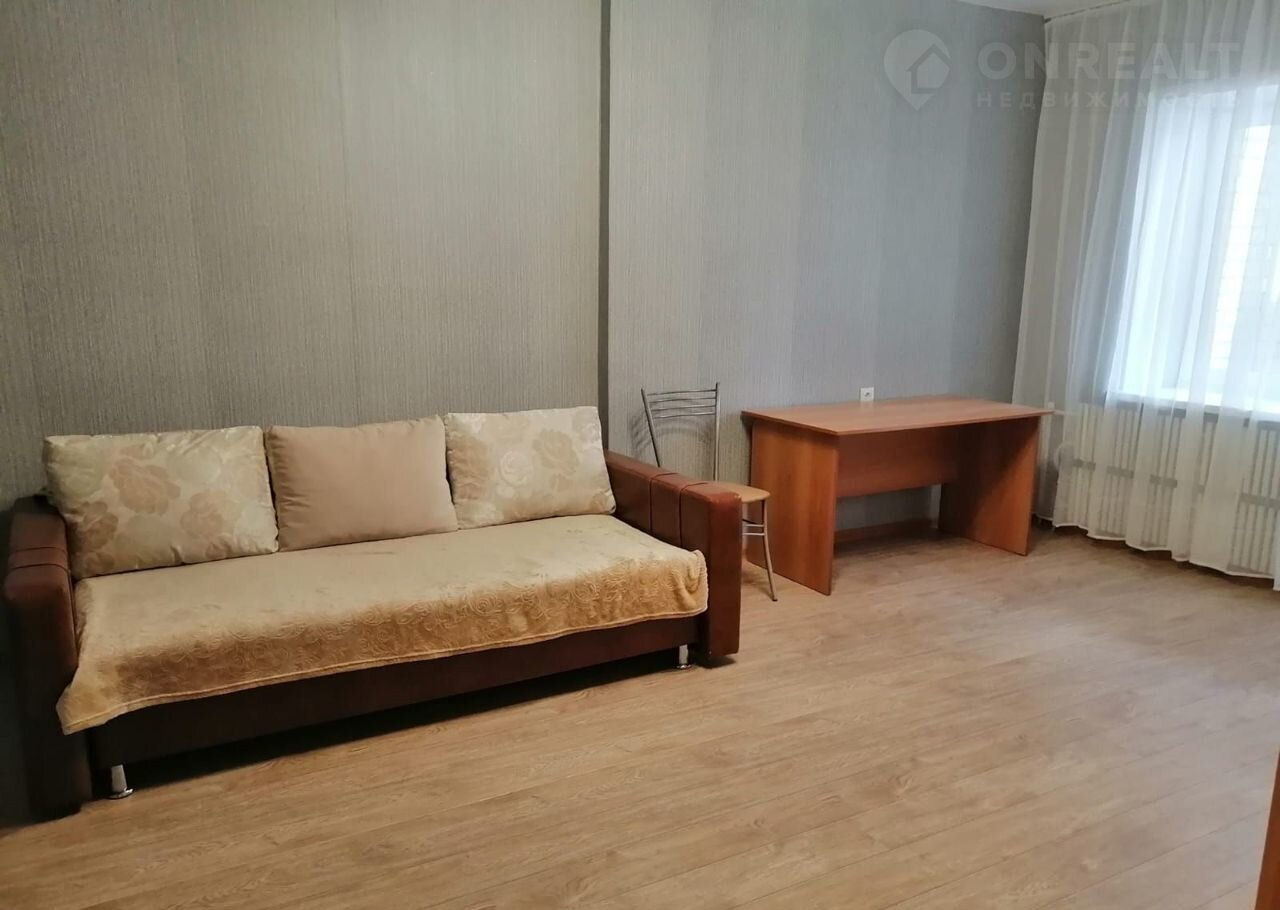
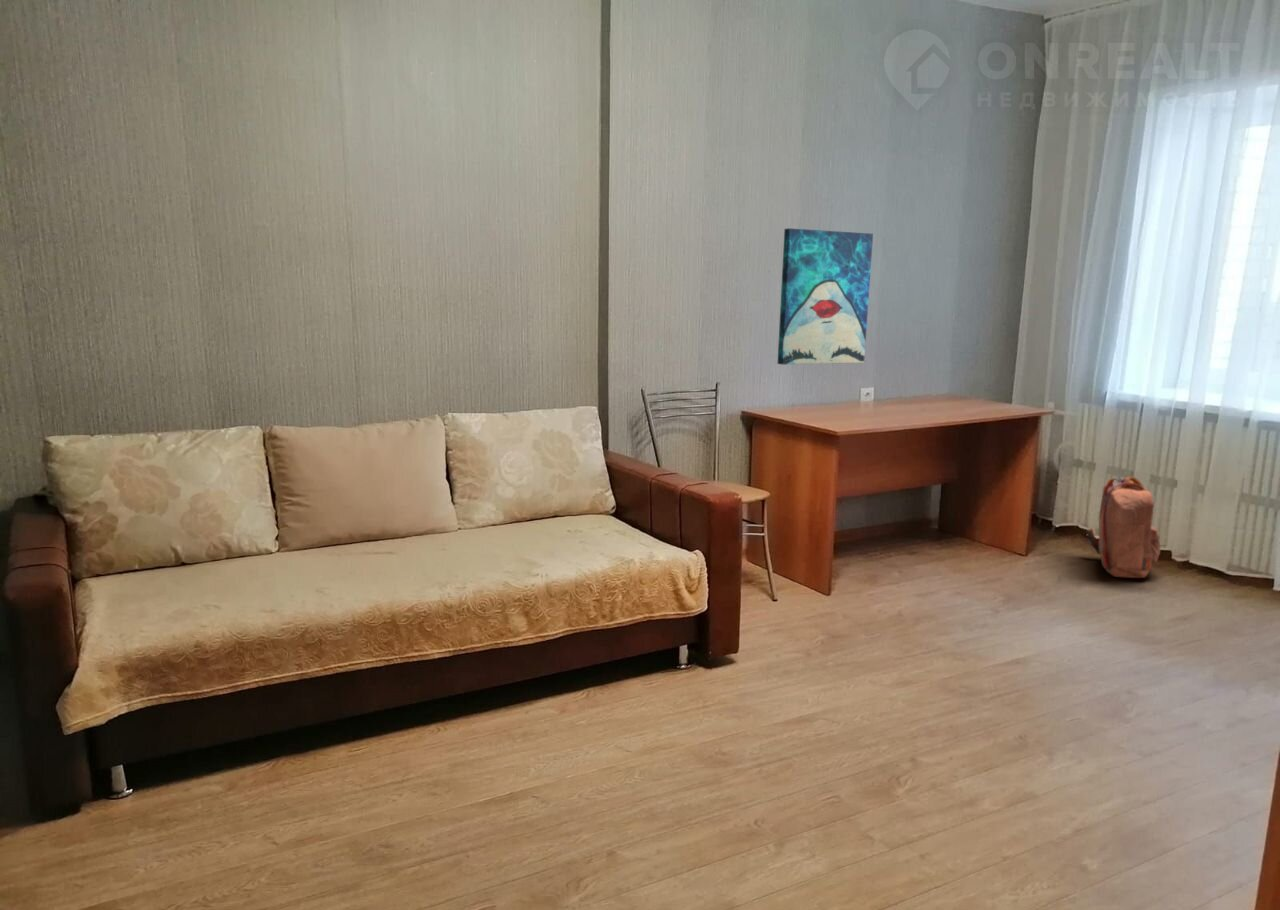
+ backpack (1122, 524)
+ wall art (825, 298)
